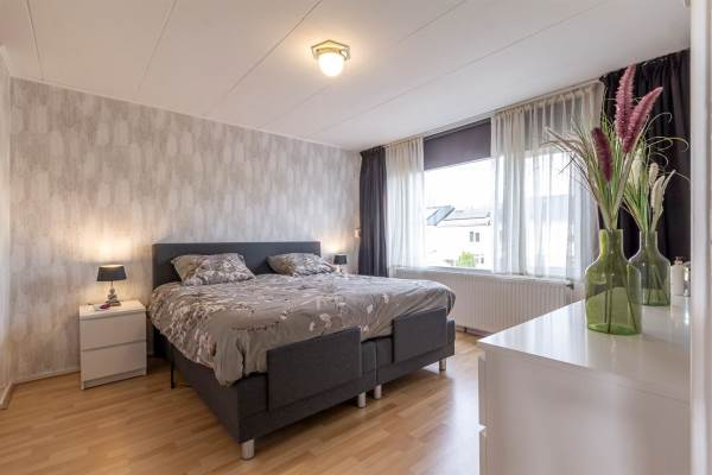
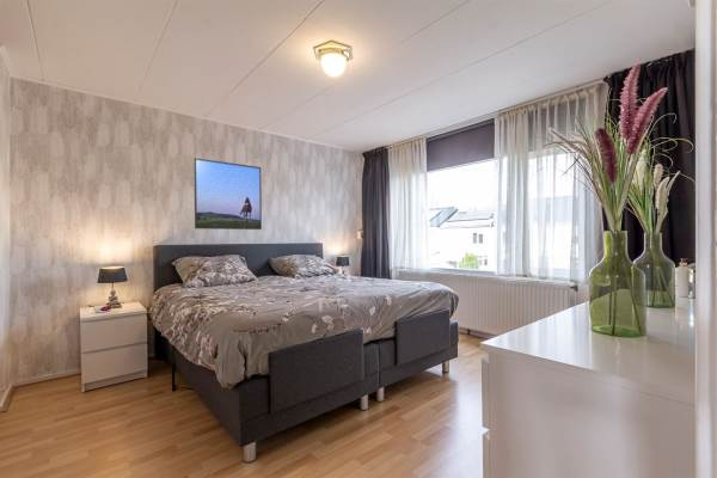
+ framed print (229, 196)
